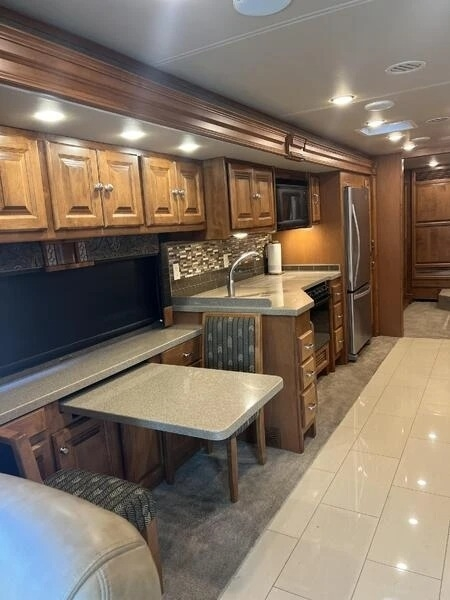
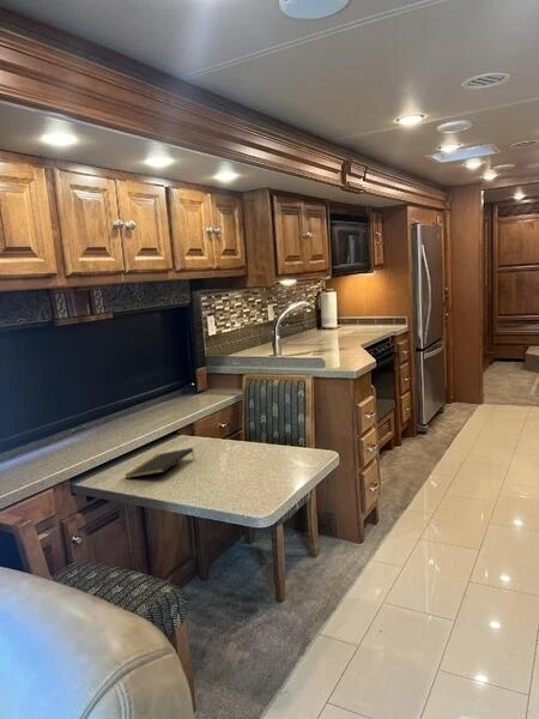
+ notepad (159, 463)
